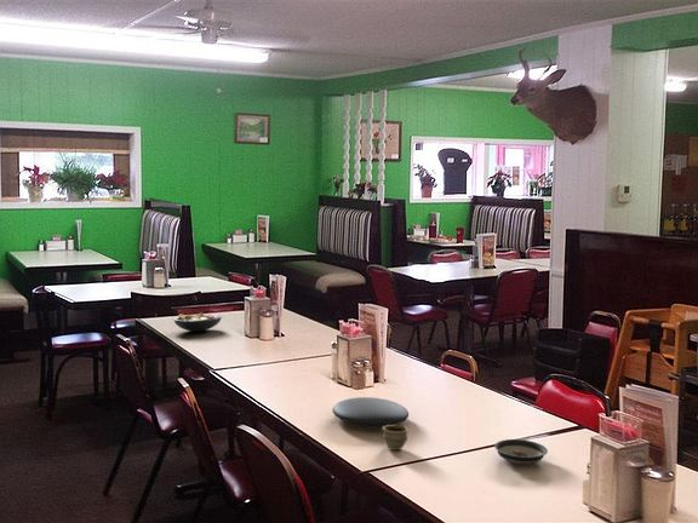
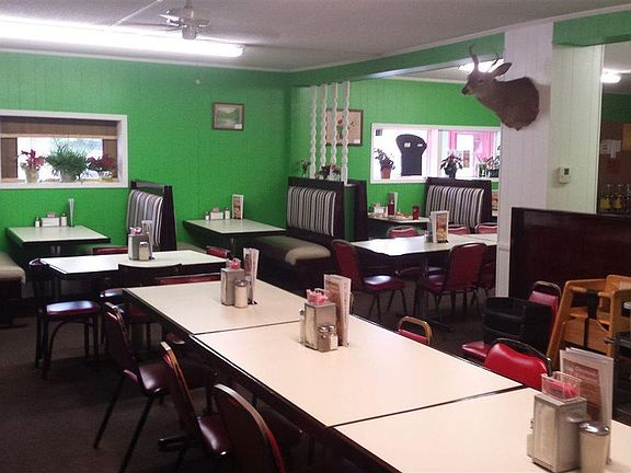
- cup (393, 436)
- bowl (198, 322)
- plate (370, 410)
- saucer (520, 454)
